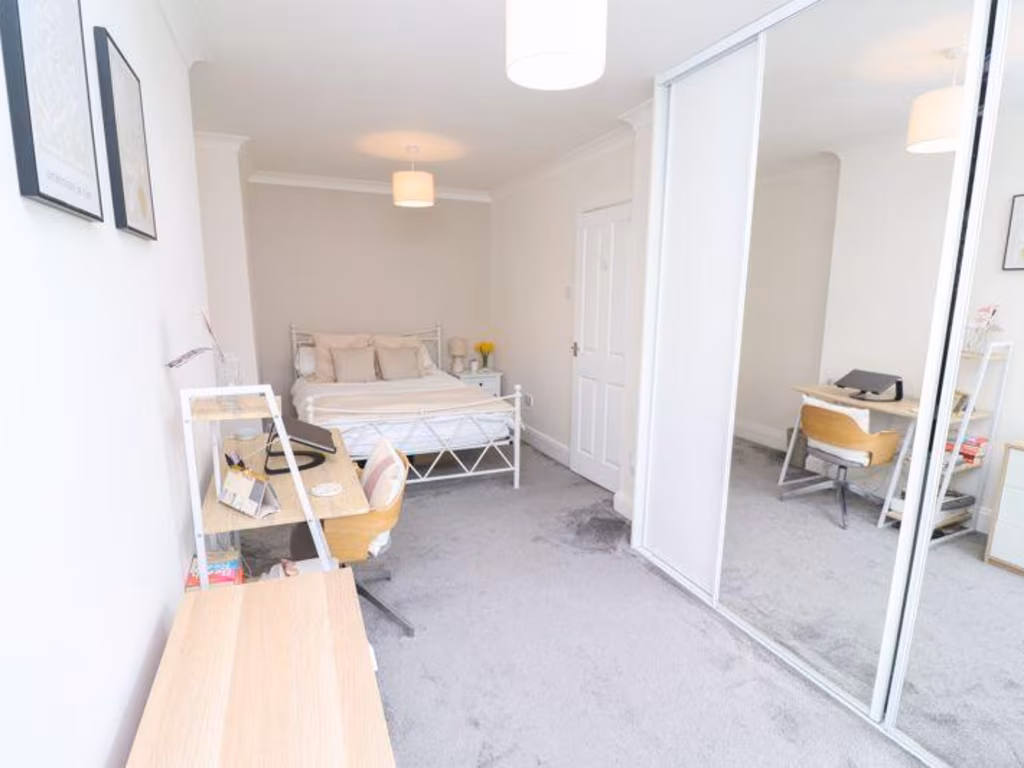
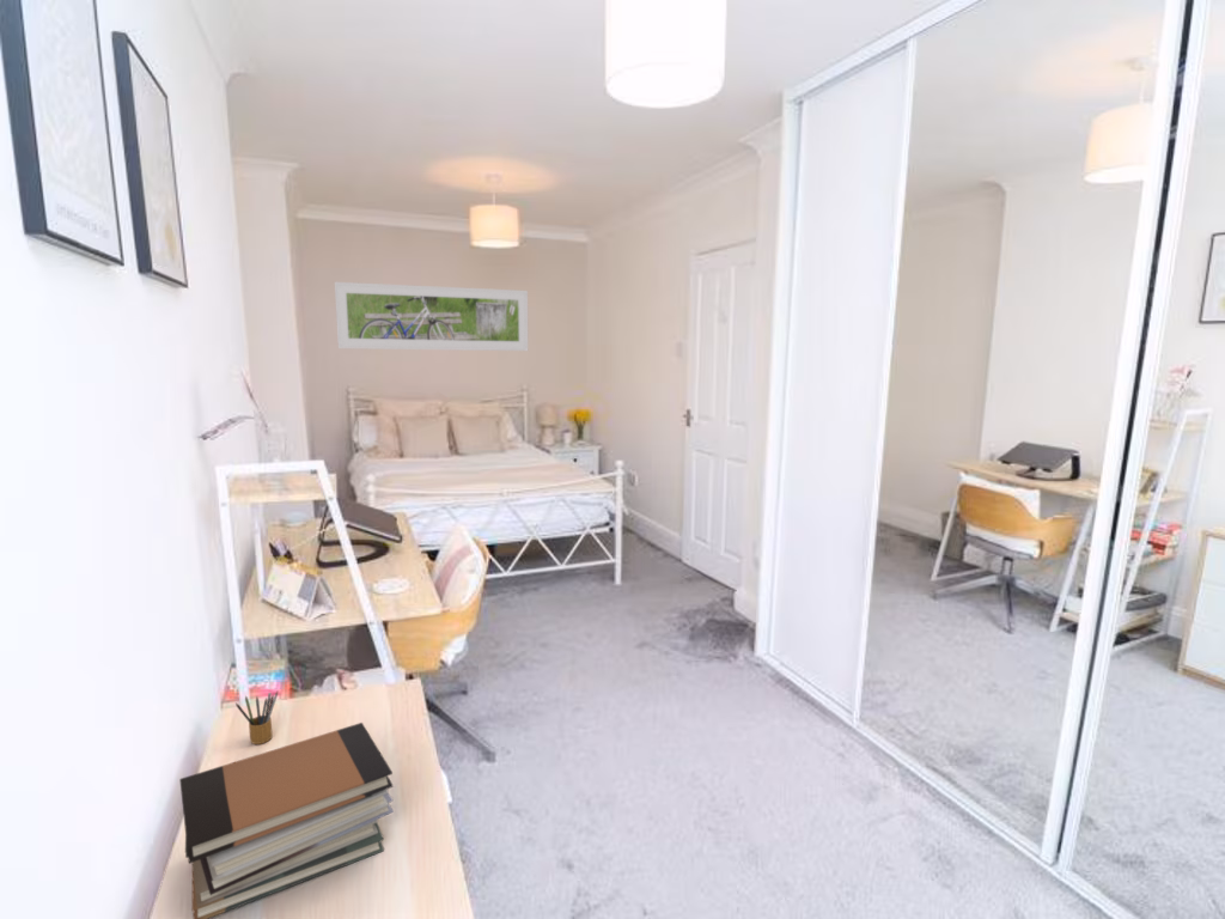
+ pencil box (257, 717)
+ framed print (437, 318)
+ book stack (290, 813)
